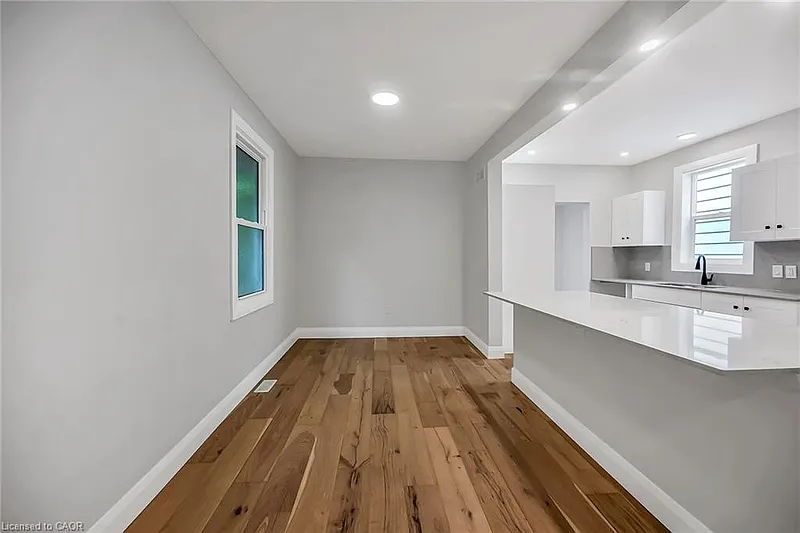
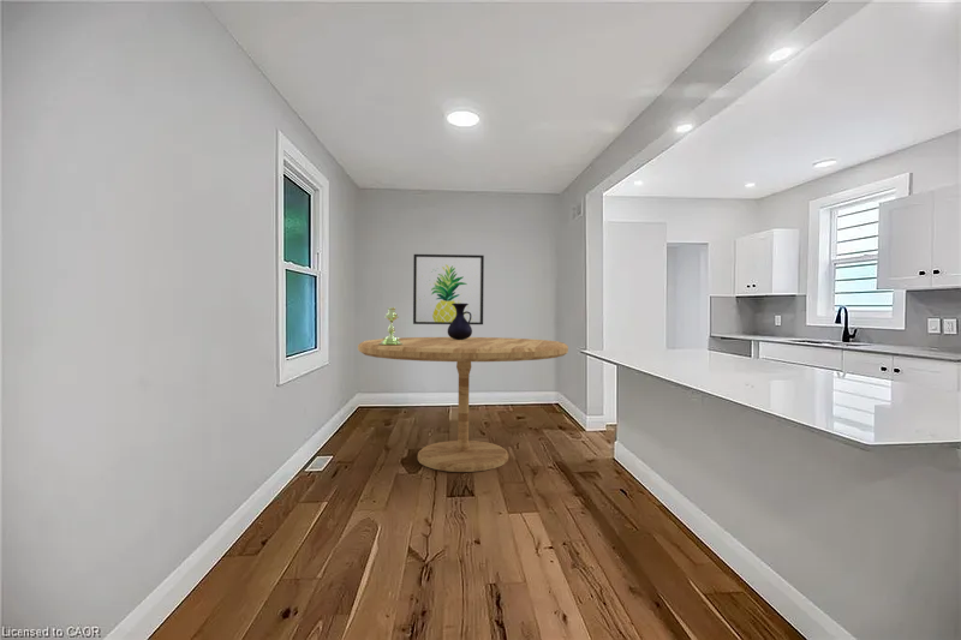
+ candlestick (393, 327)
+ wall art (448, 289)
+ dining table (462, 399)
+ vase (459, 321)
